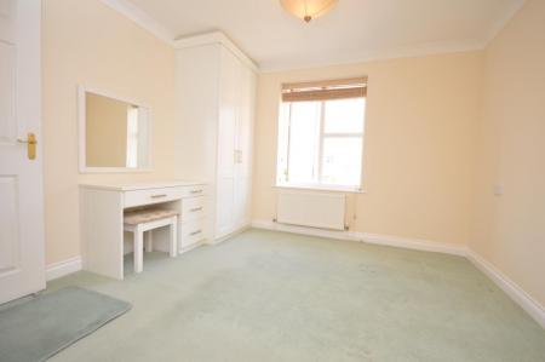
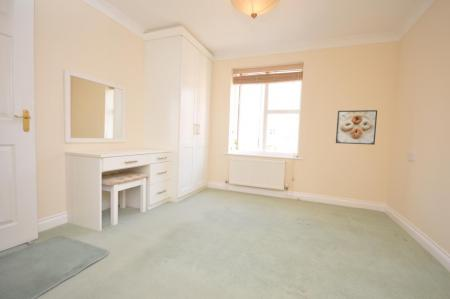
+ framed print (355, 127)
